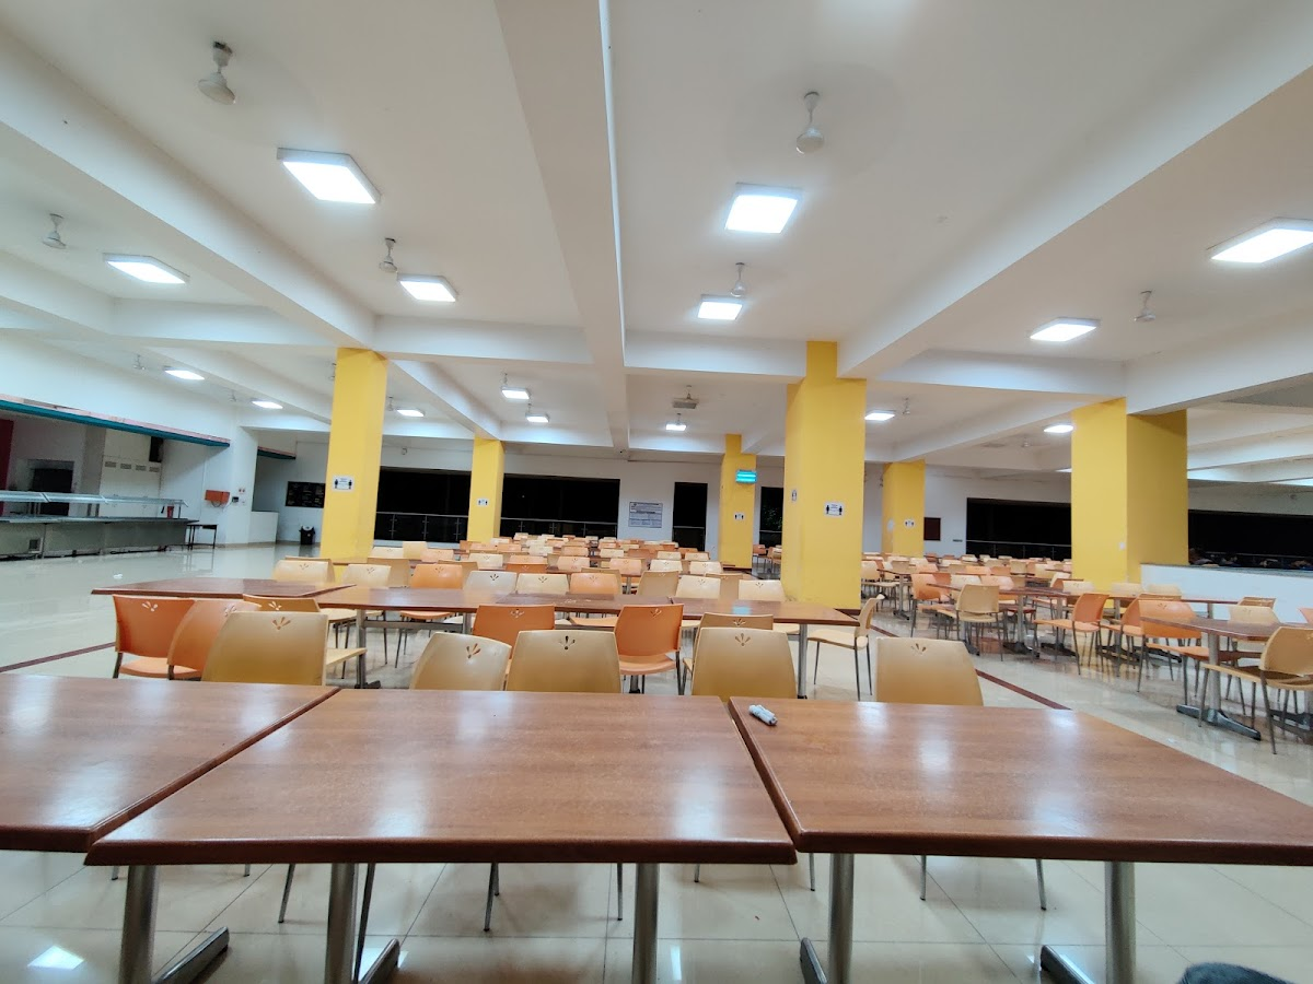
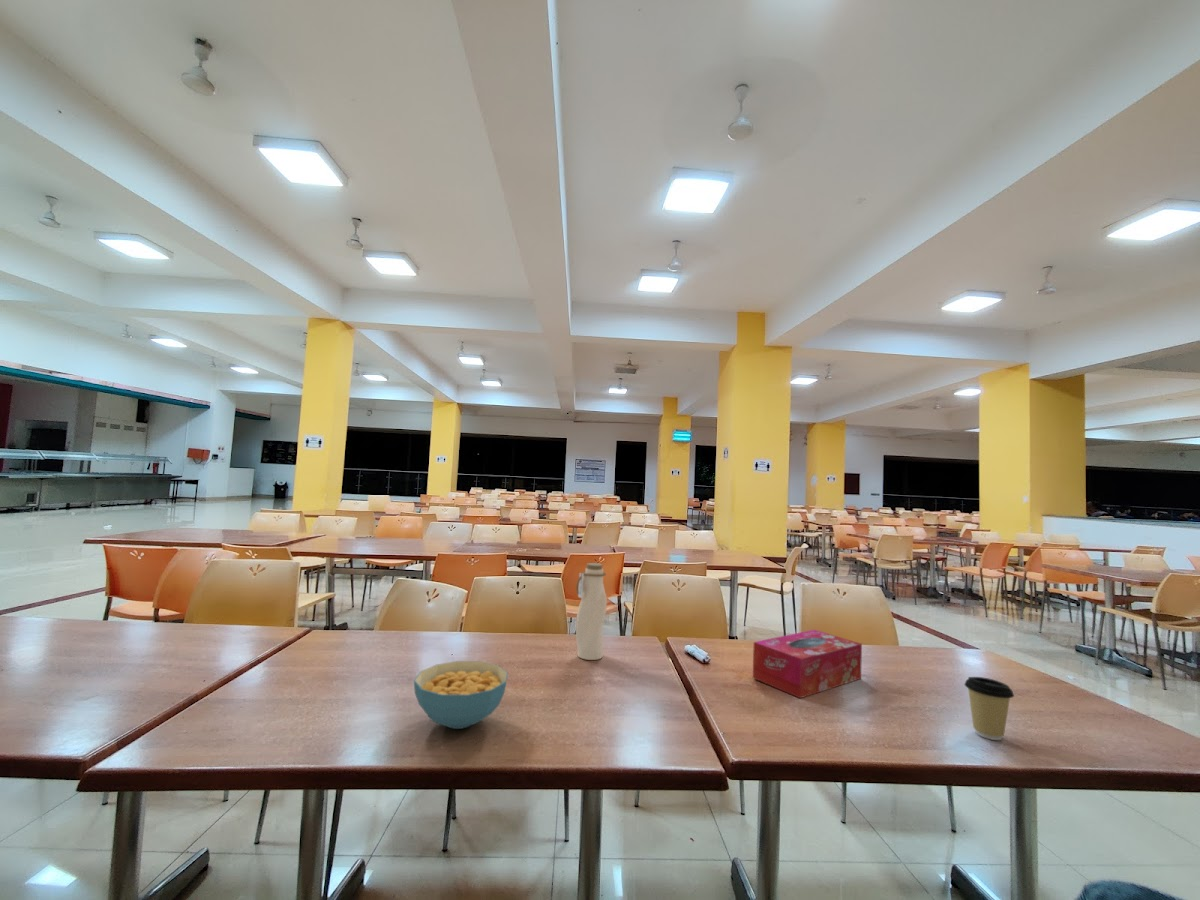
+ coffee cup (988, 707)
+ tissue box (807, 660)
+ cereal bowl (461, 699)
+ water bottle (590, 610)
